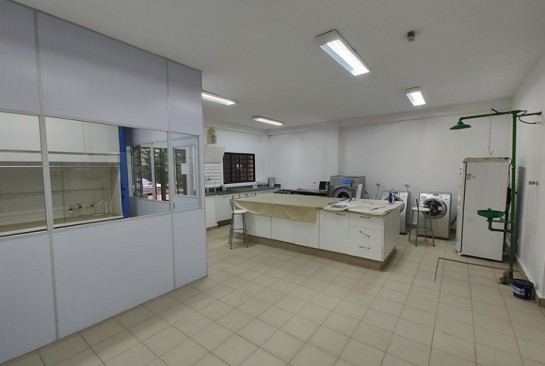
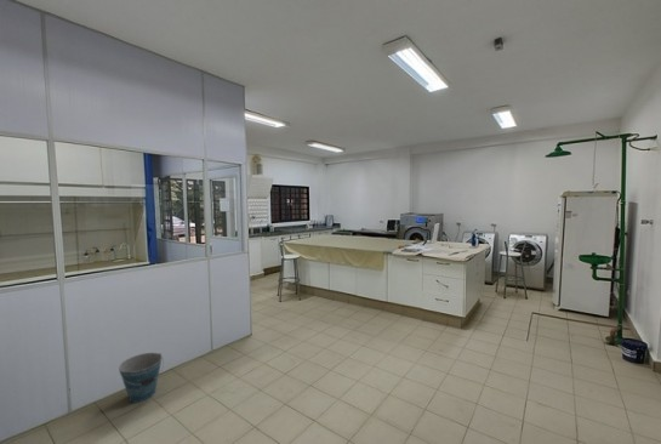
+ bucket (141, 377)
